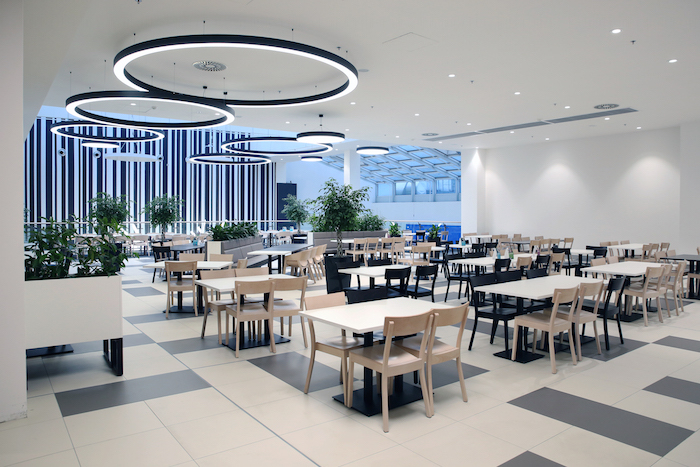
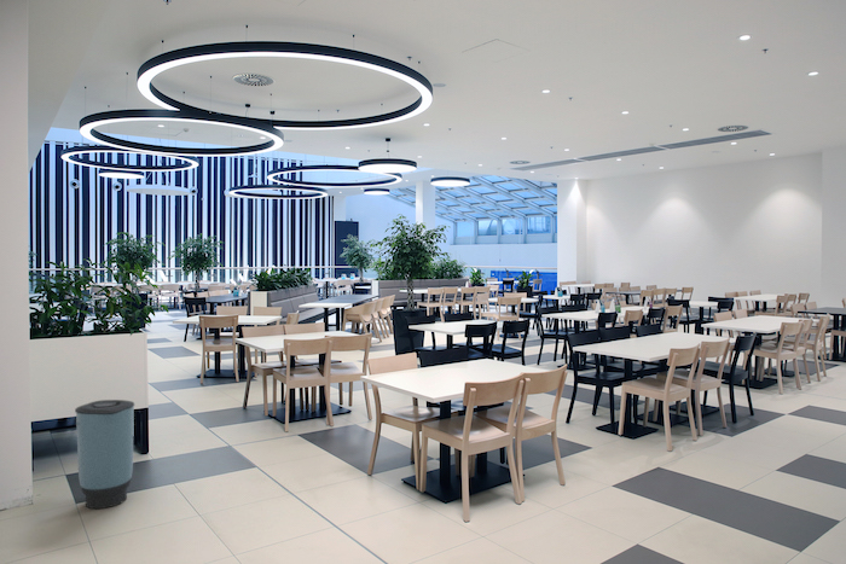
+ trash can (104, 450)
